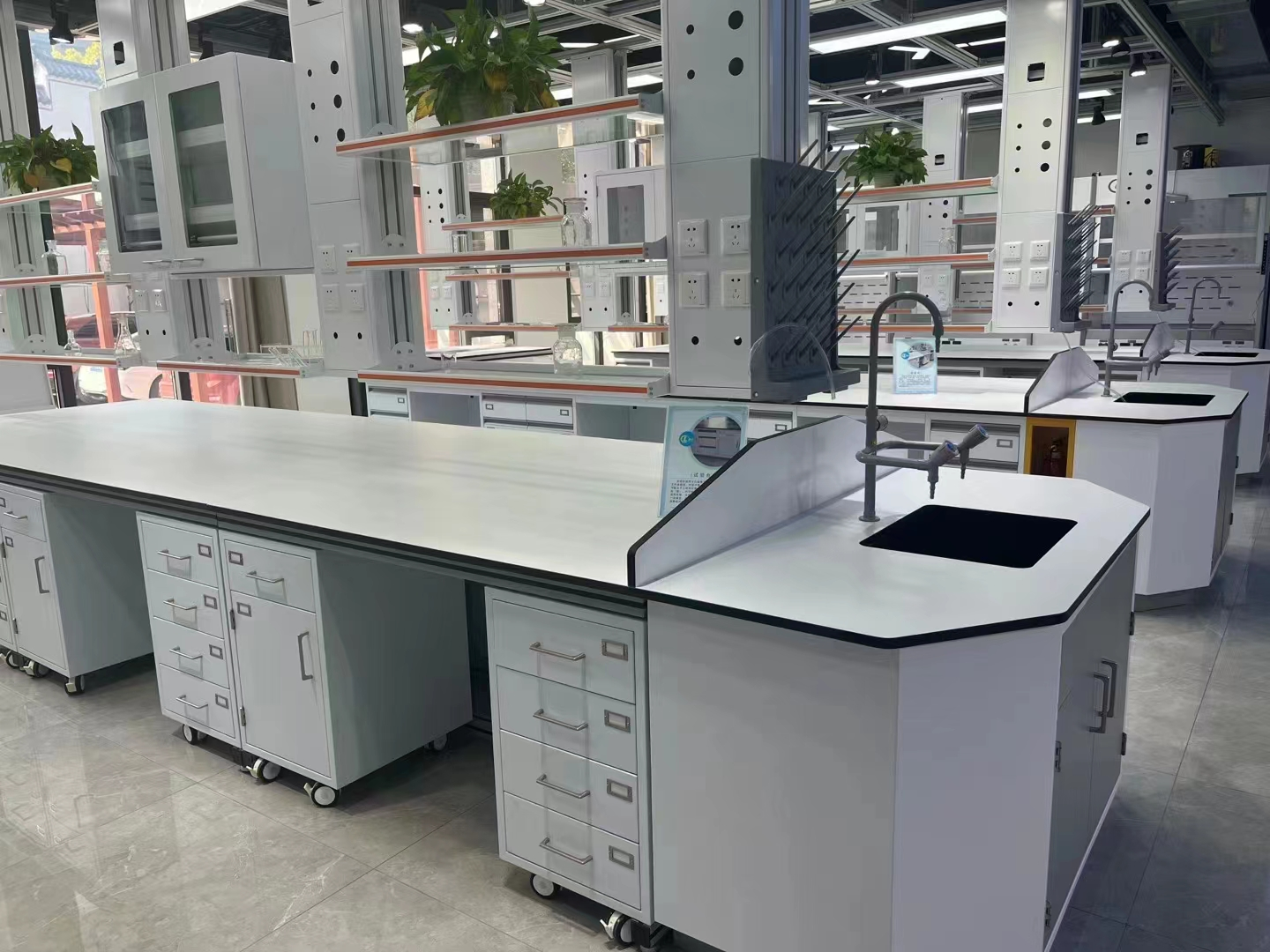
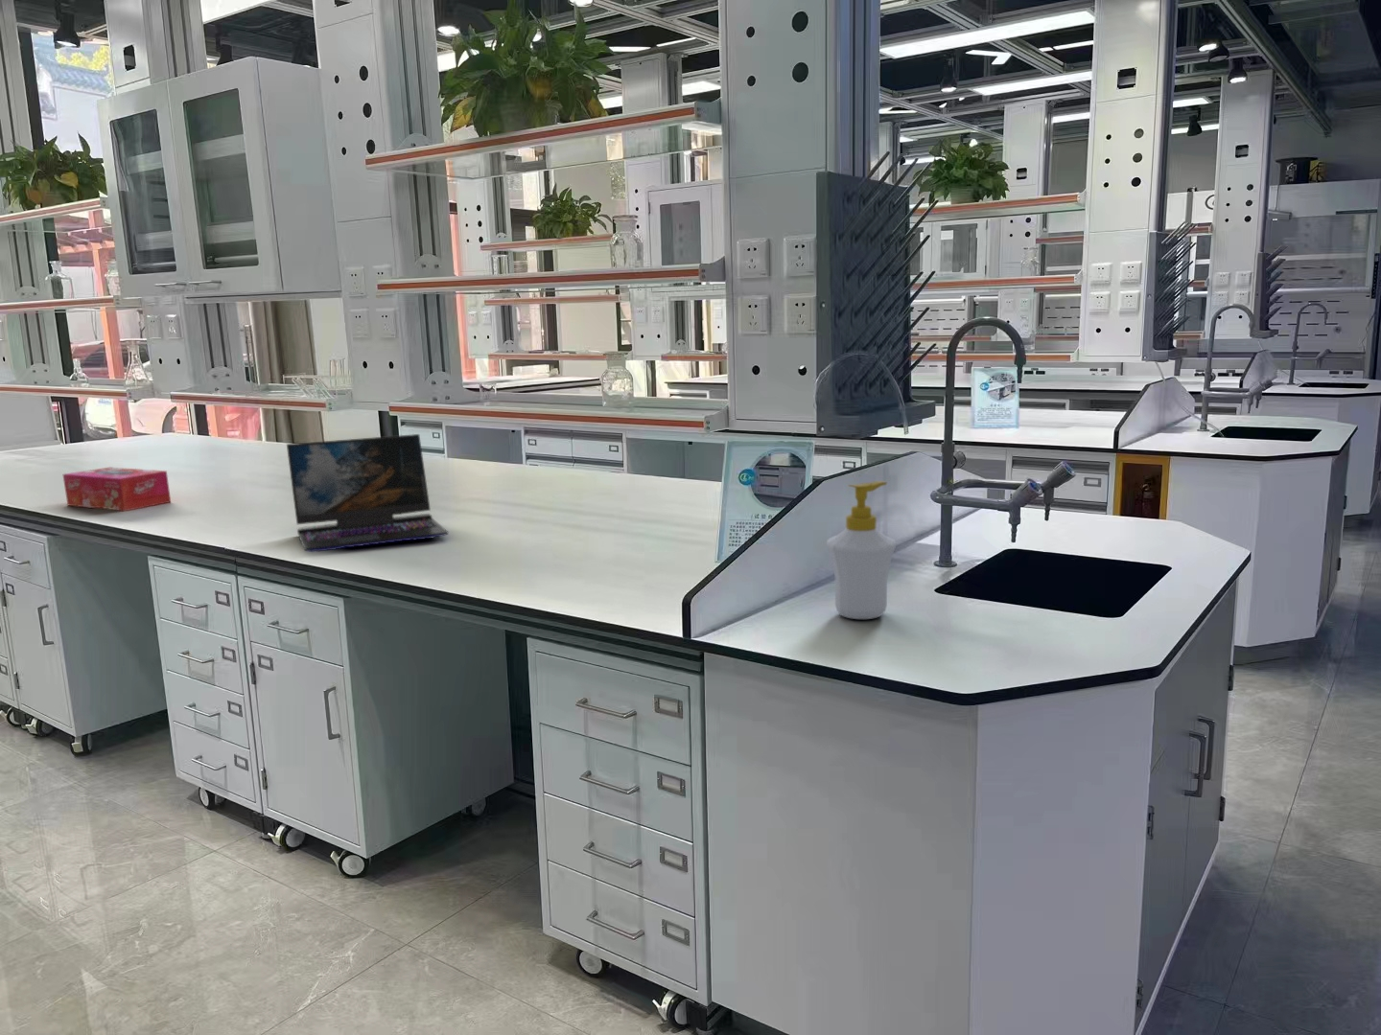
+ tissue box (116, 488)
+ laptop (365, 489)
+ soap bottle (860, 549)
